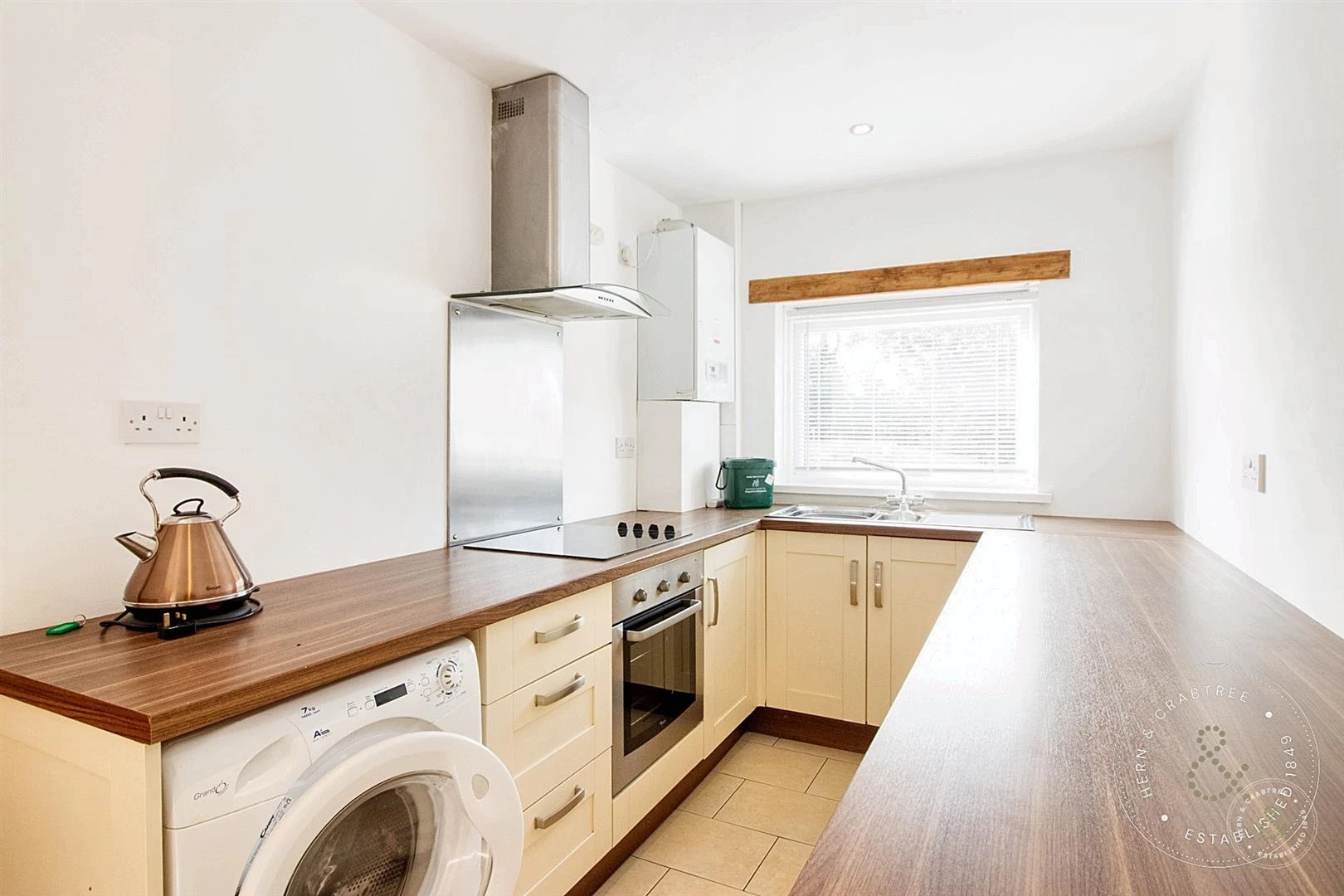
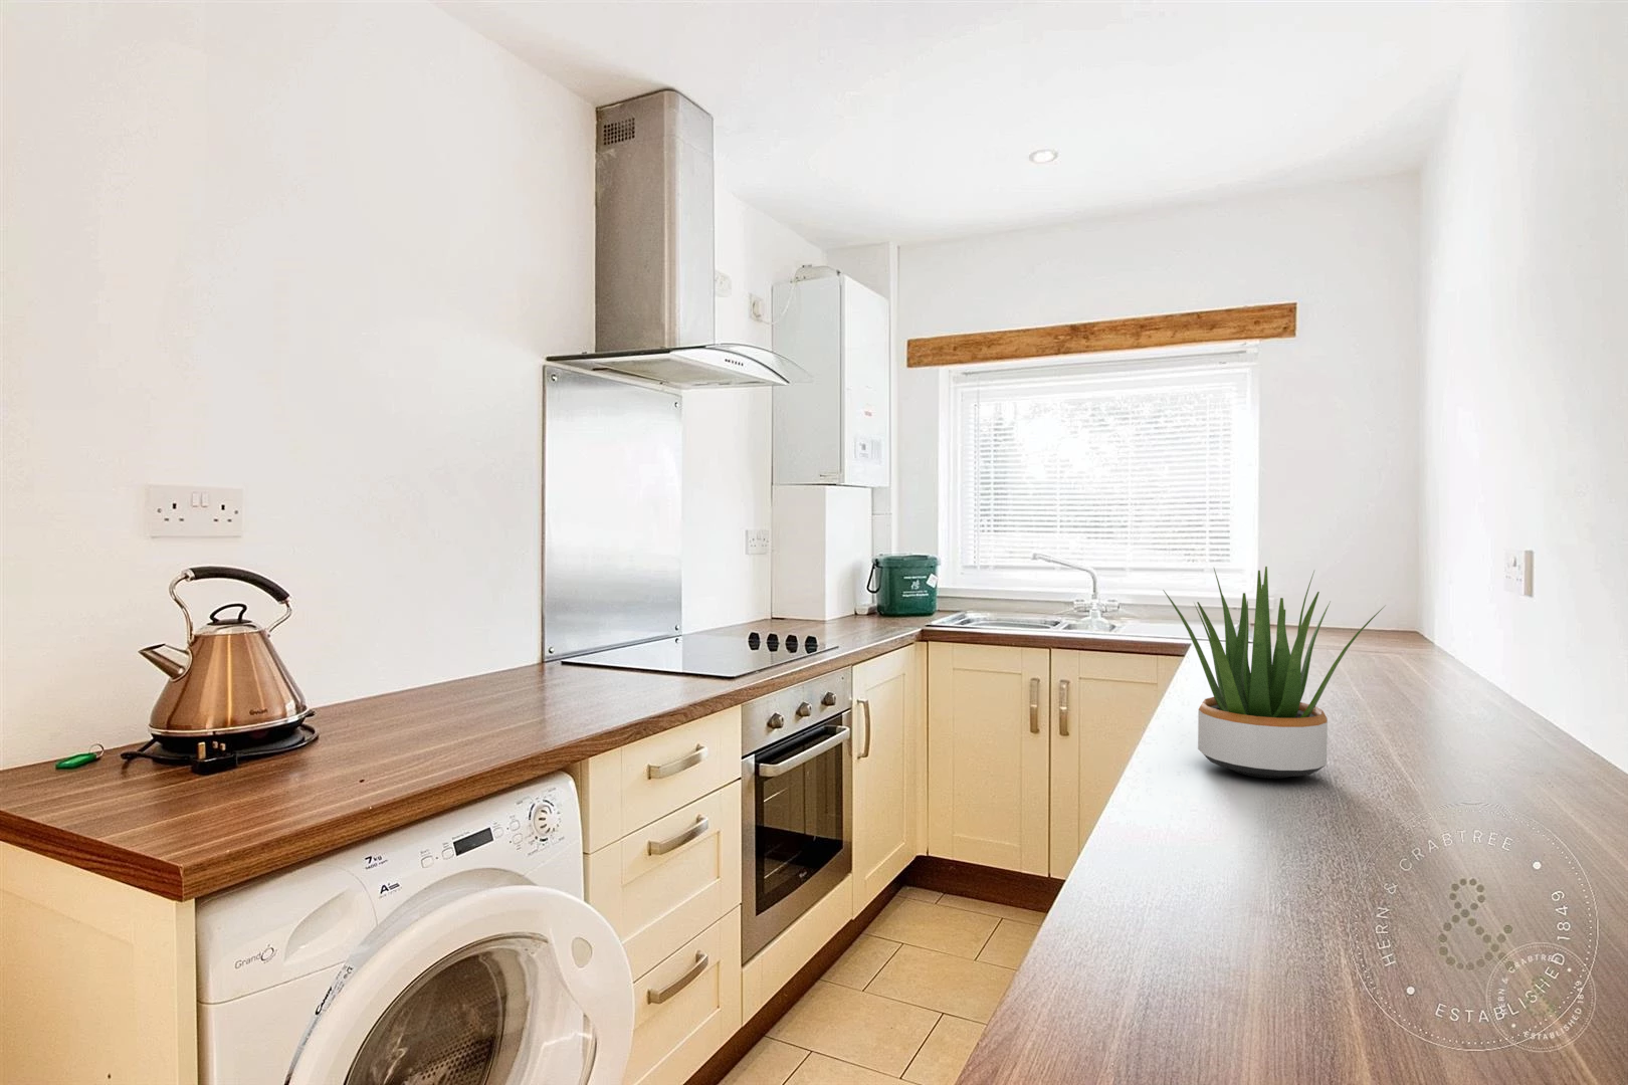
+ potted plant (1261, 670)
